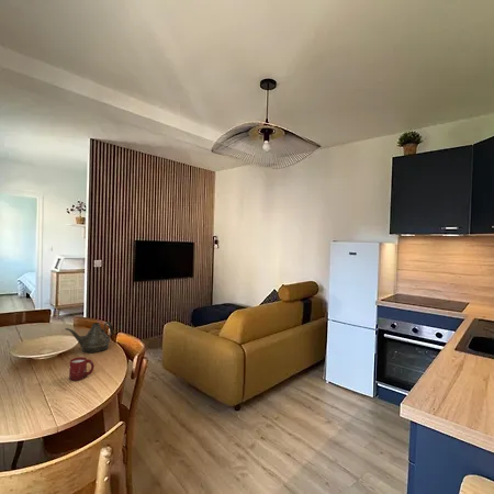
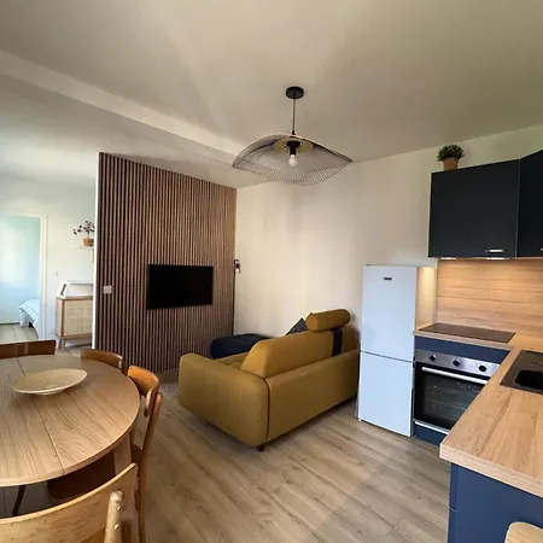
- cup (81, 368)
- teapot (89, 336)
